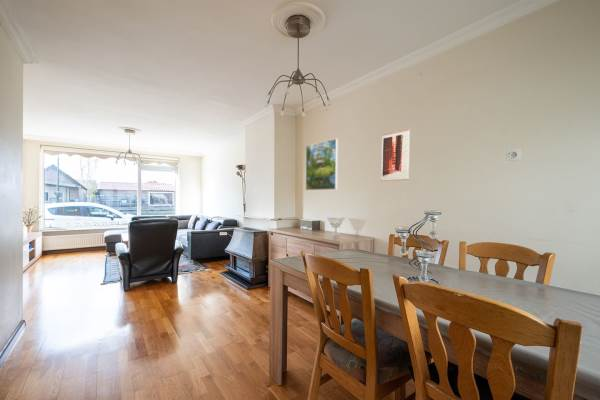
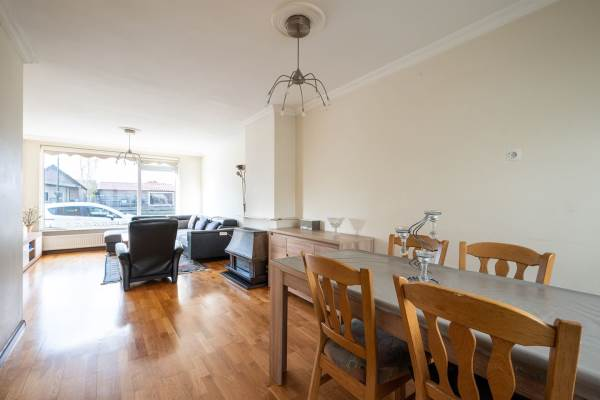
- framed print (320, 166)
- wall art (394, 156)
